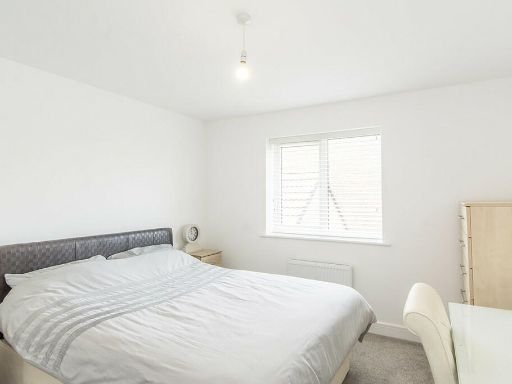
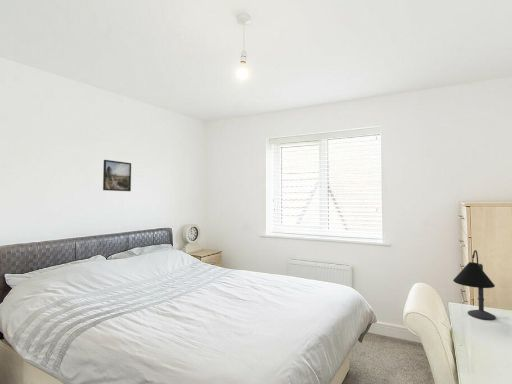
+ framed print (117, 176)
+ desk lamp (476, 285)
